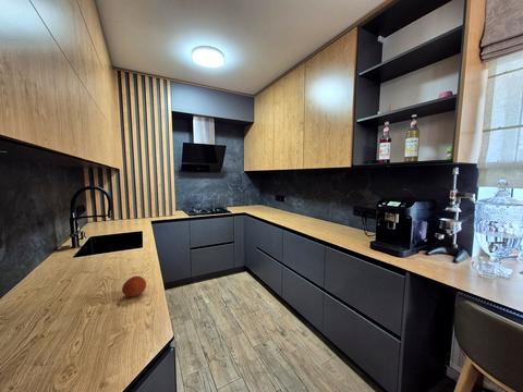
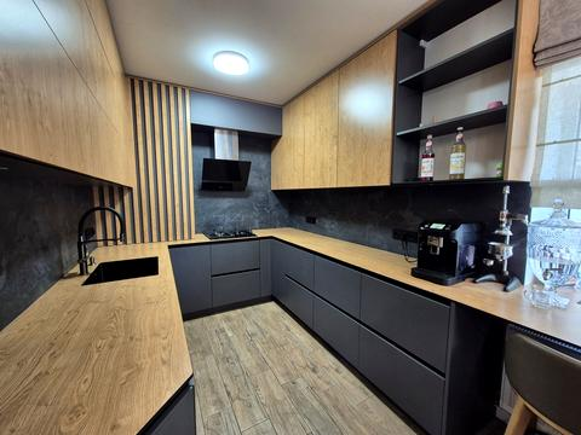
- fruit (134, 285)
